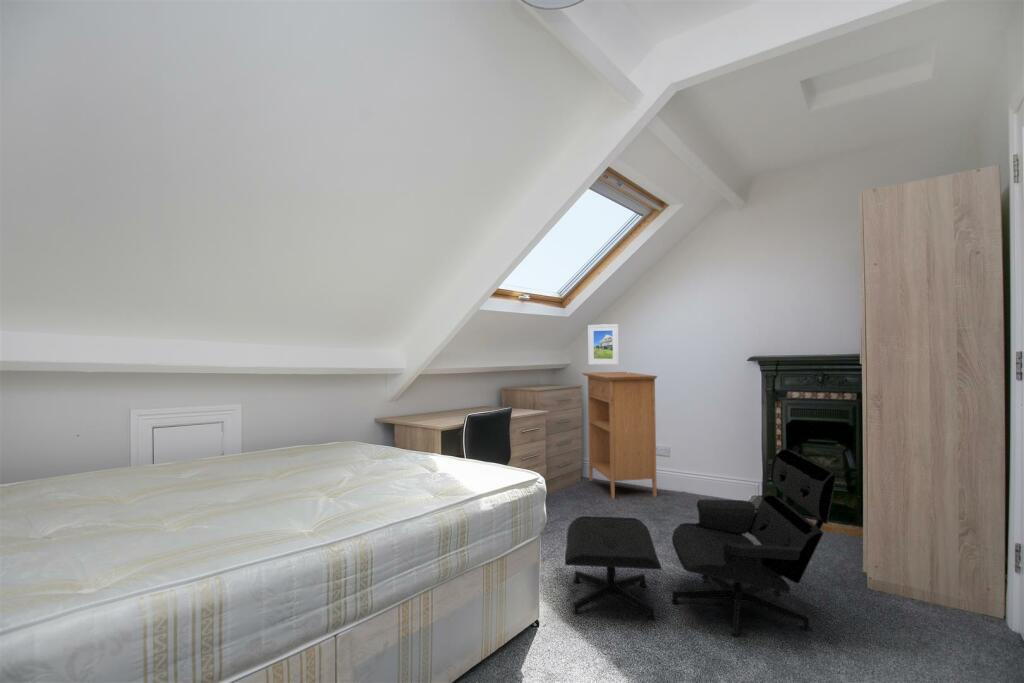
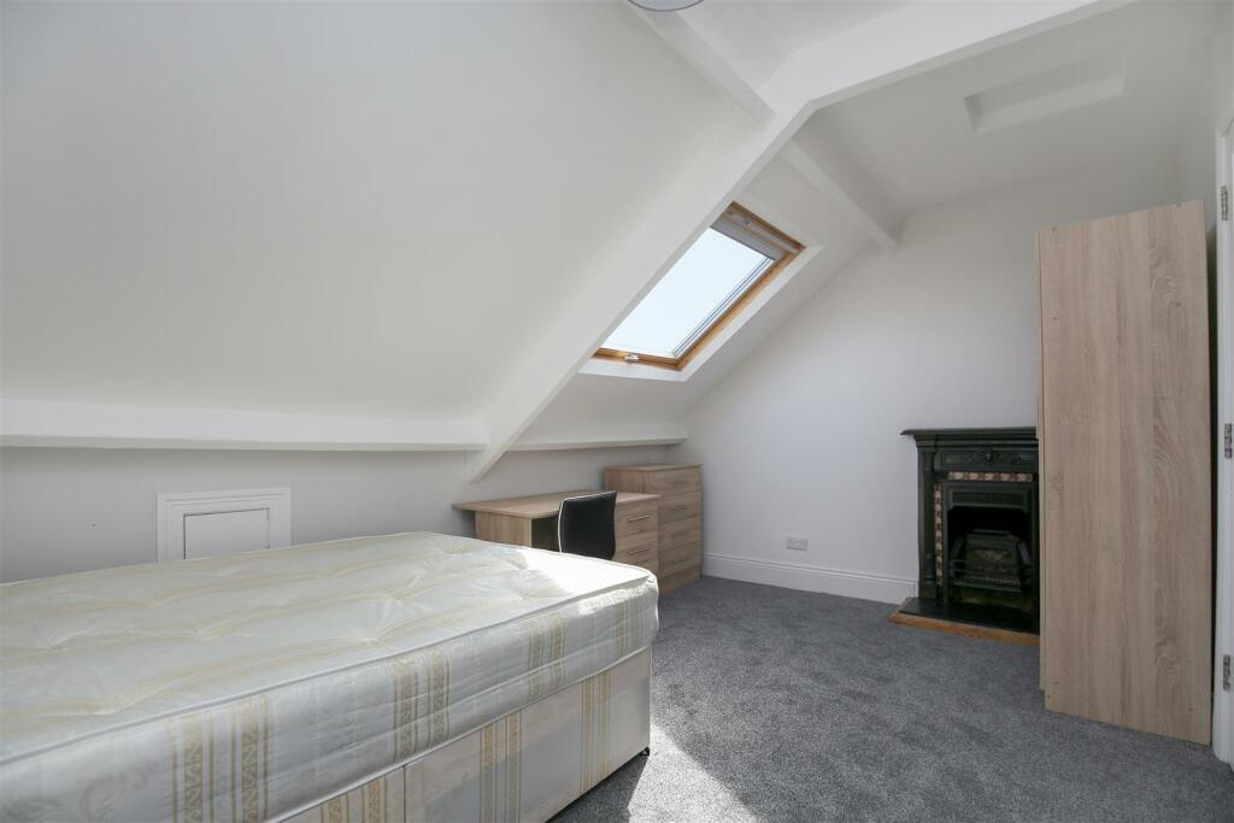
- lounge chair (686, 530)
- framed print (603, 344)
- bookshelf (617, 431)
